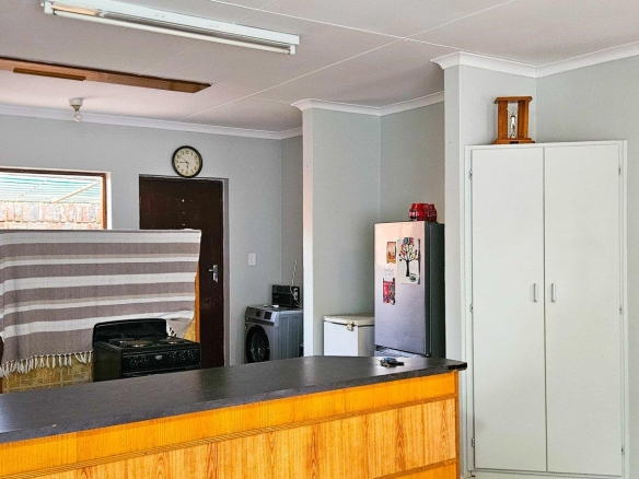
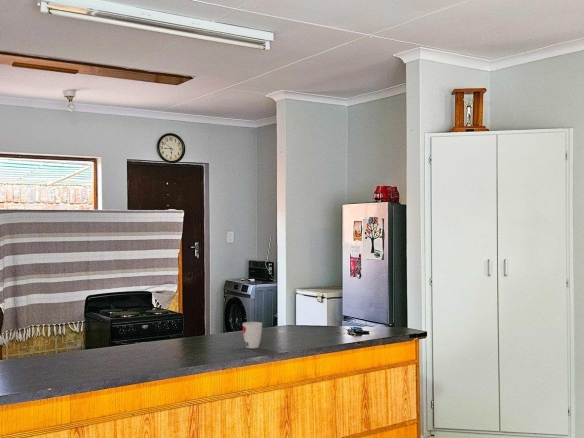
+ cup (252, 335)
